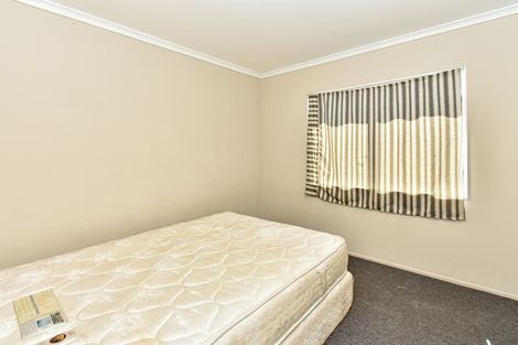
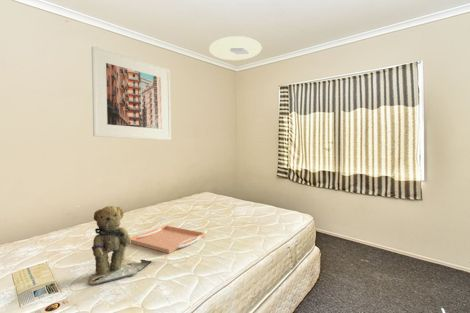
+ ceiling light (235, 47)
+ serving tray (167, 237)
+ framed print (136, 99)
+ teddy bear (116, 238)
